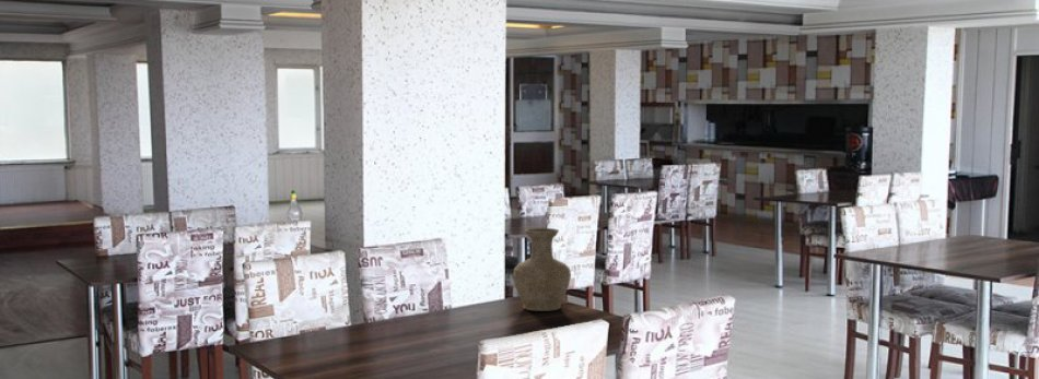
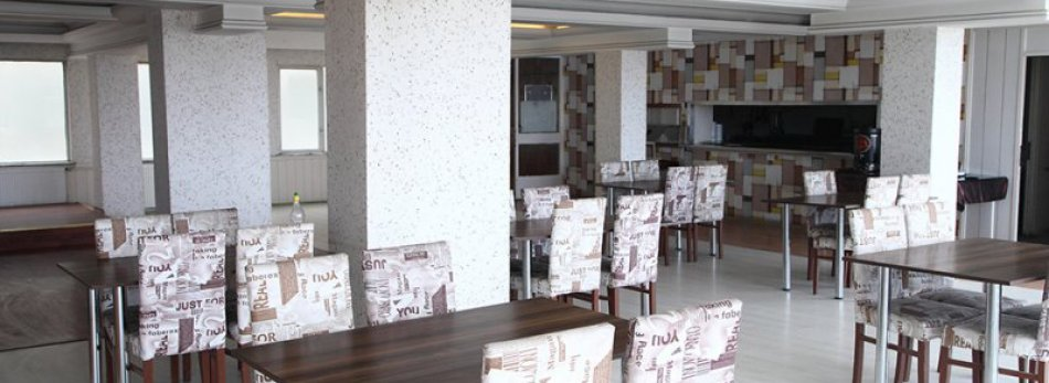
- vase (541, 269)
